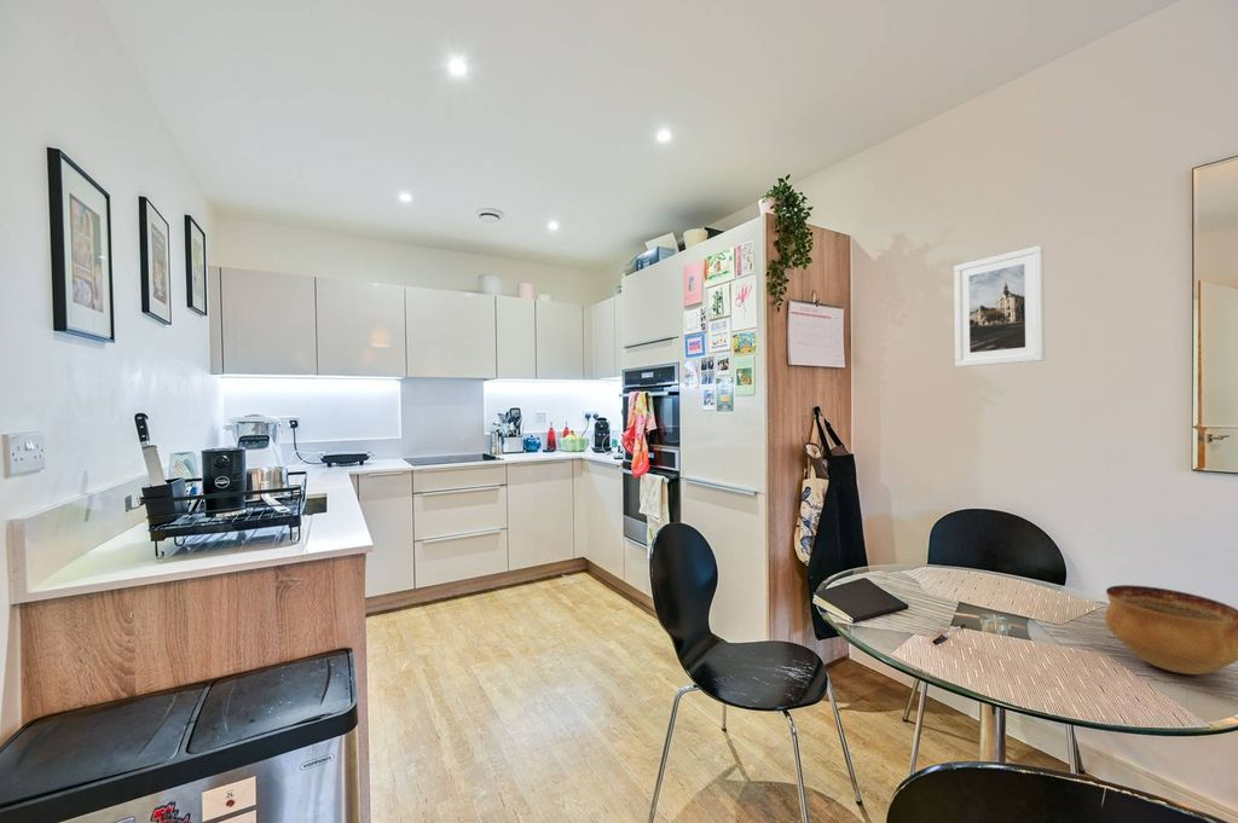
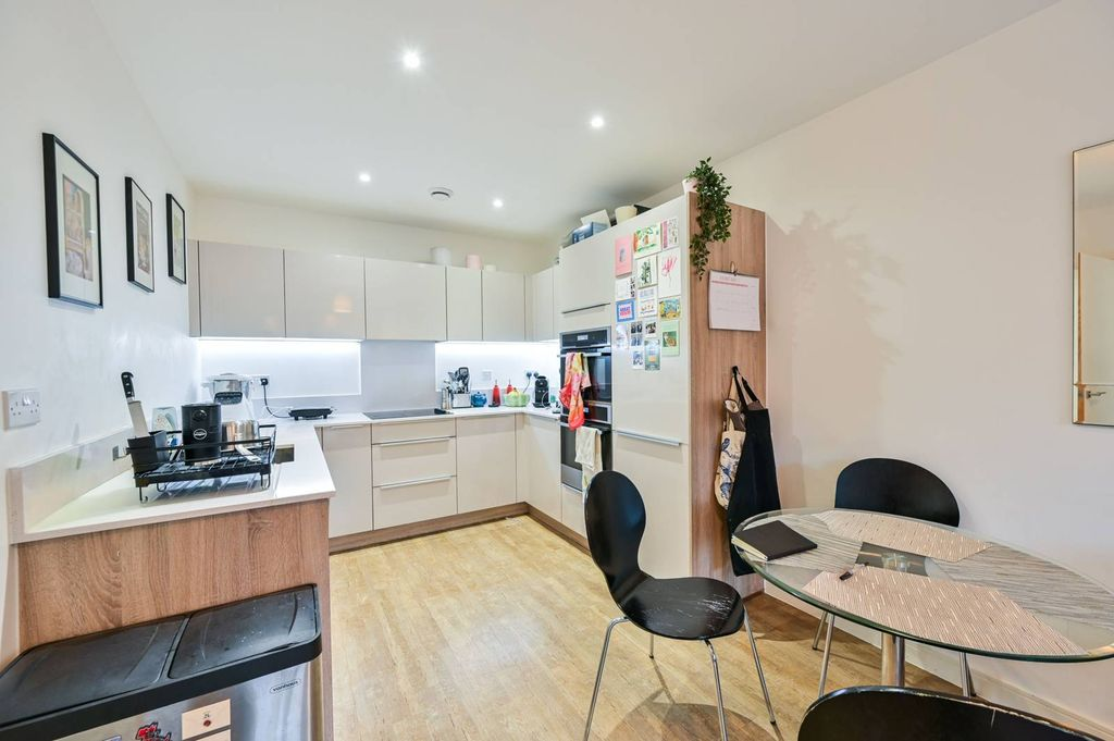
- bowl (1170, 634)
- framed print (996, 309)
